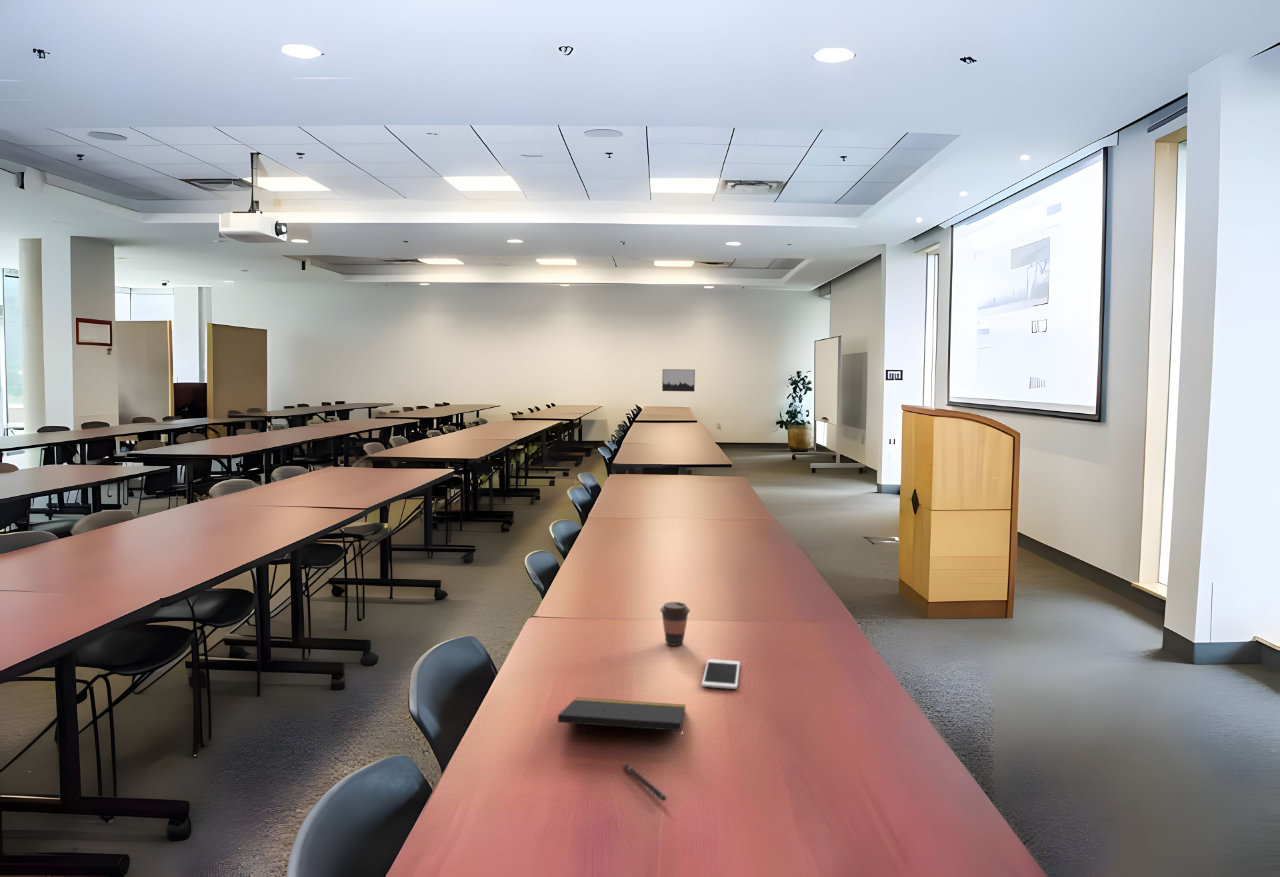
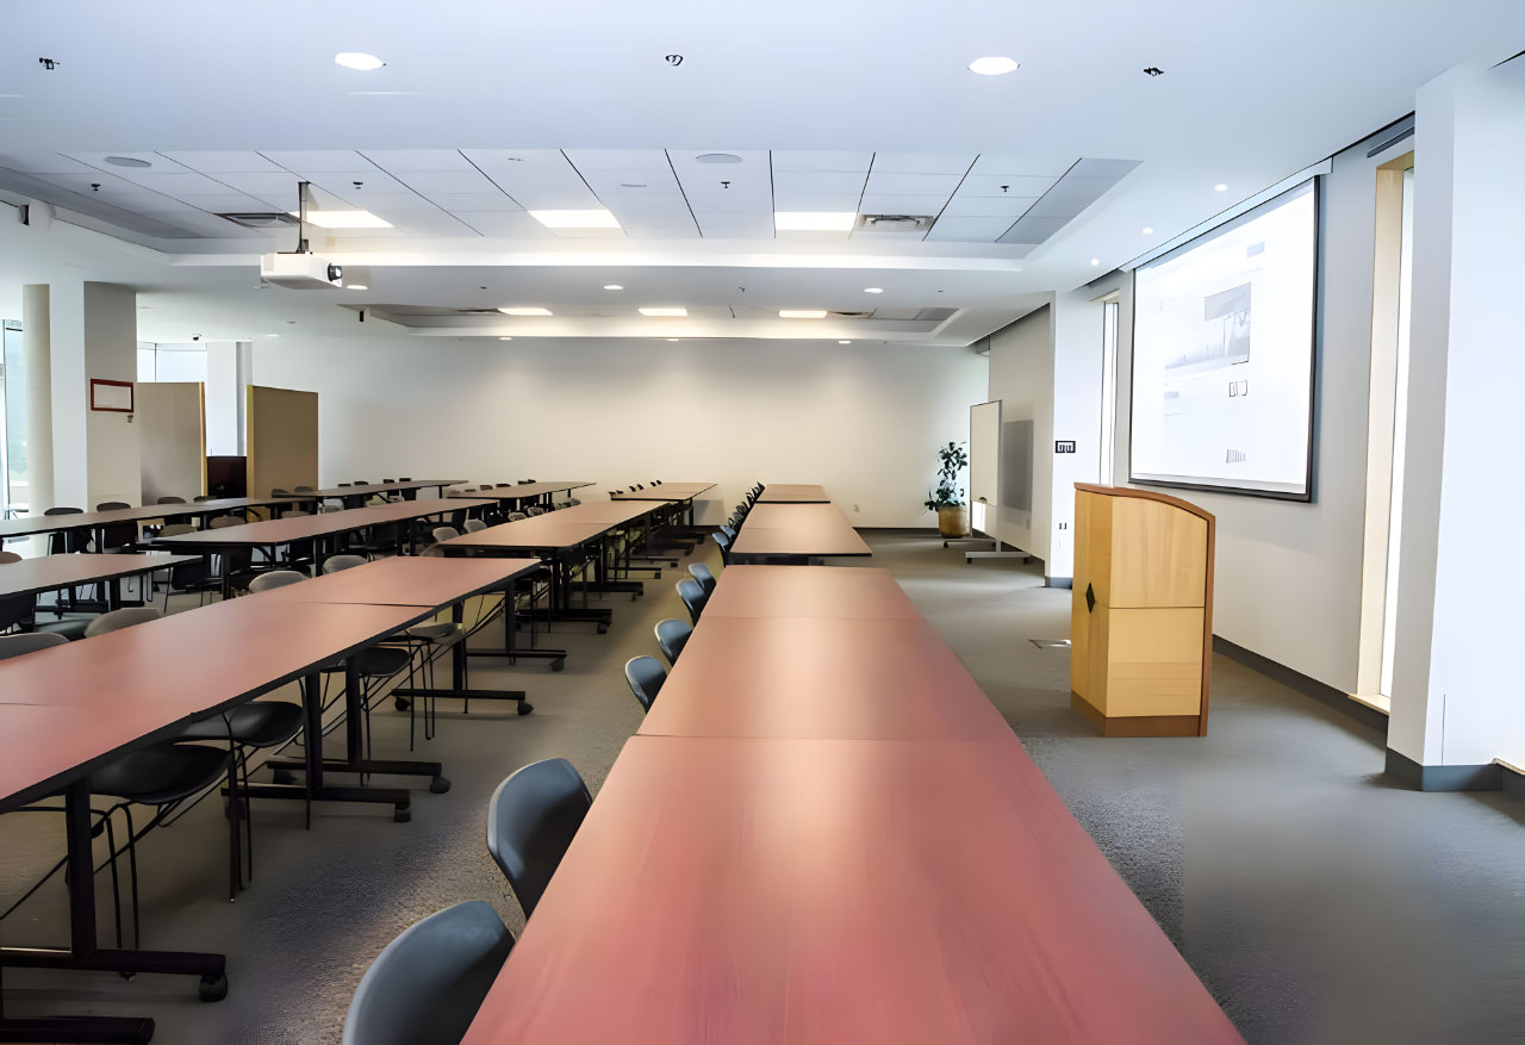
- notepad (624, 713)
- cell phone (721, 673)
- coffee cup (674, 624)
- wall art (678, 380)
- pen (642, 780)
